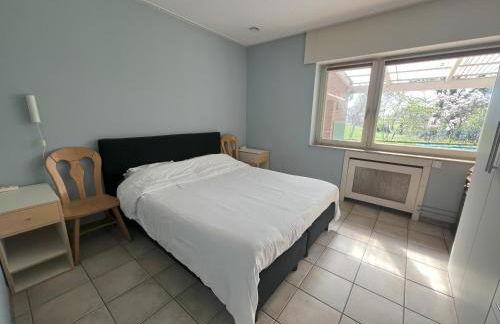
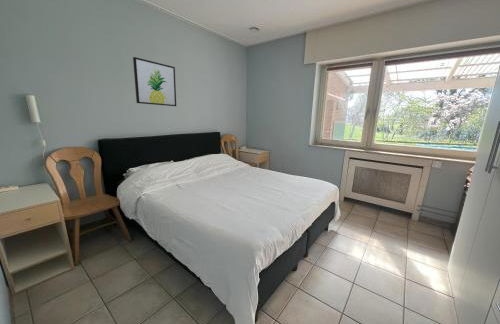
+ wall art (156, 84)
